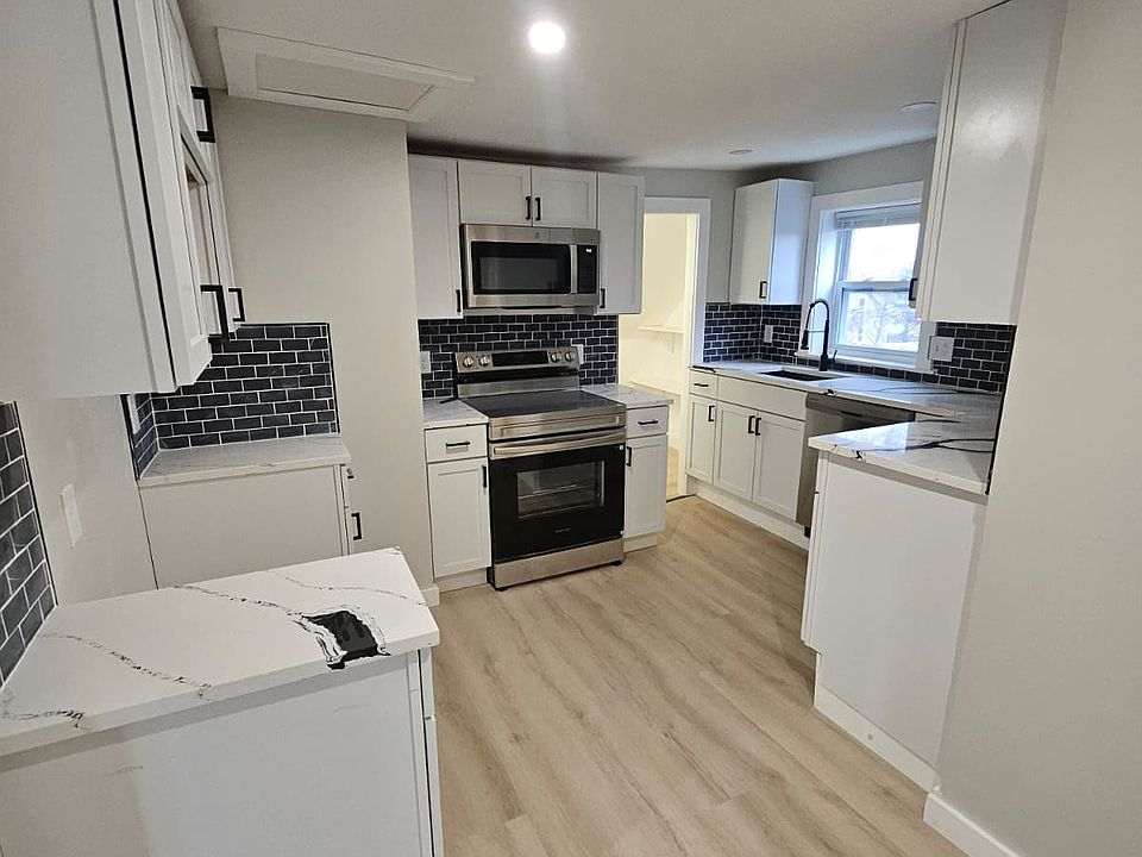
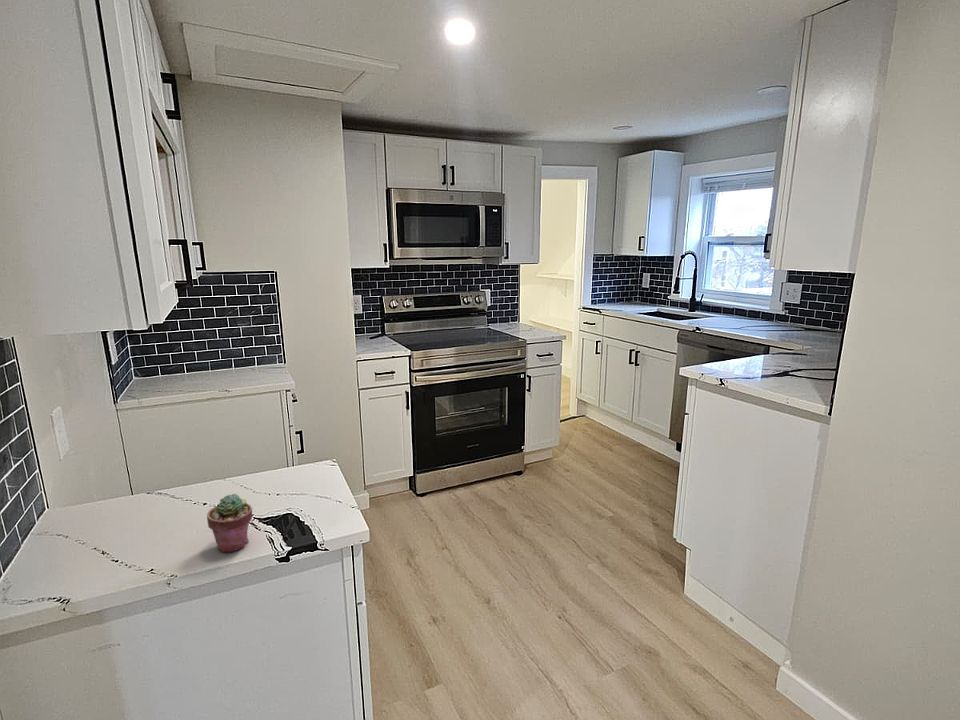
+ potted succulent (230, 520)
